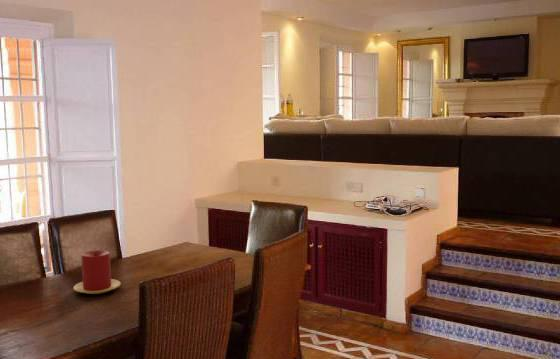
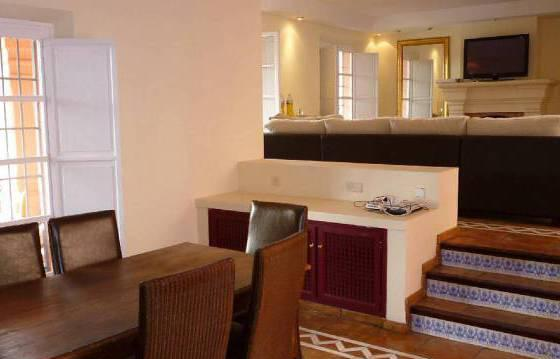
- candle (96, 271)
